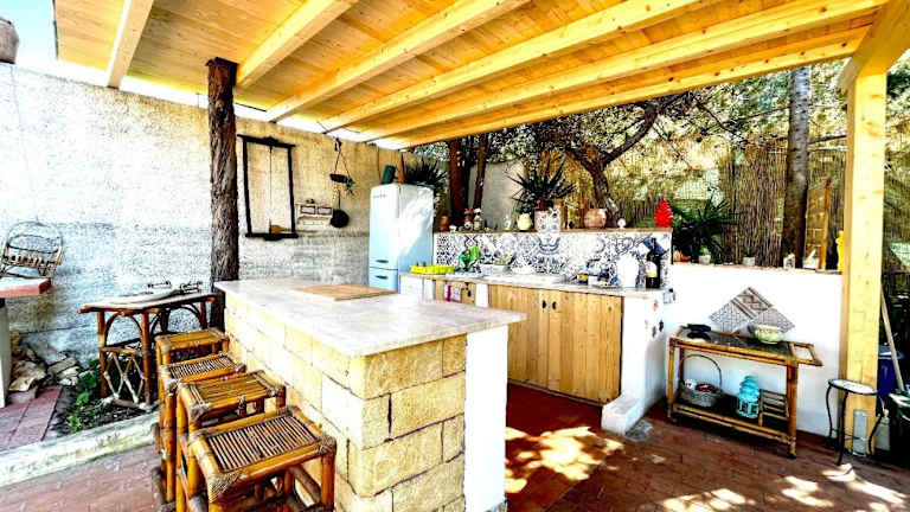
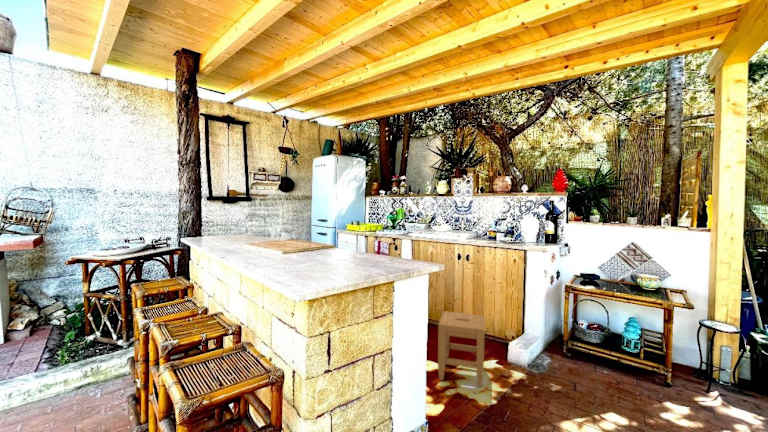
+ stool (462, 346)
